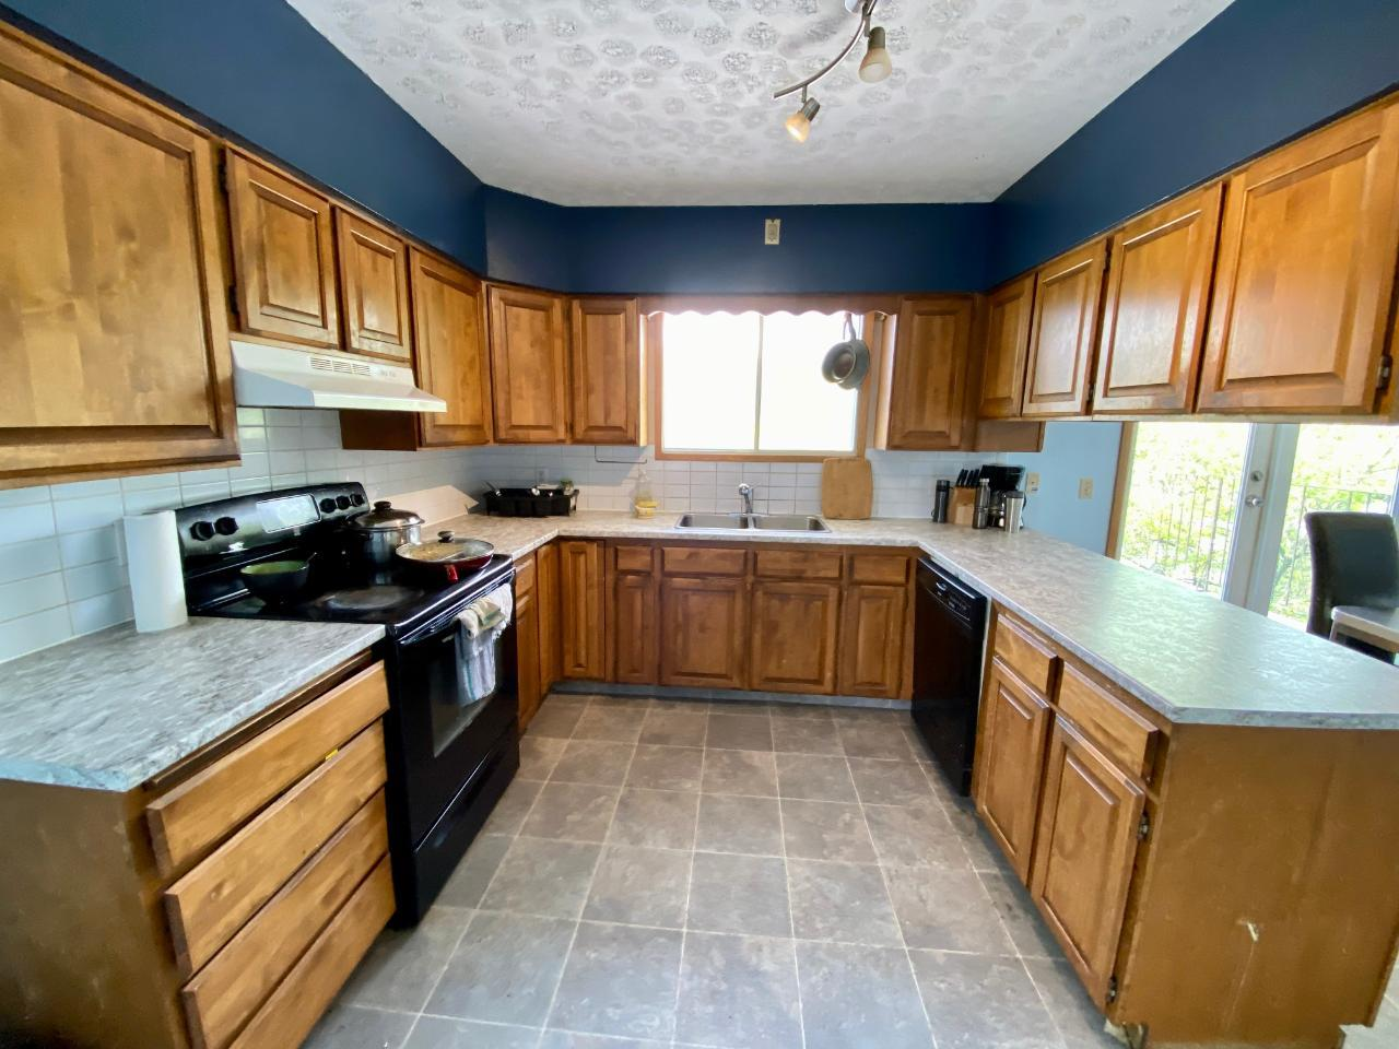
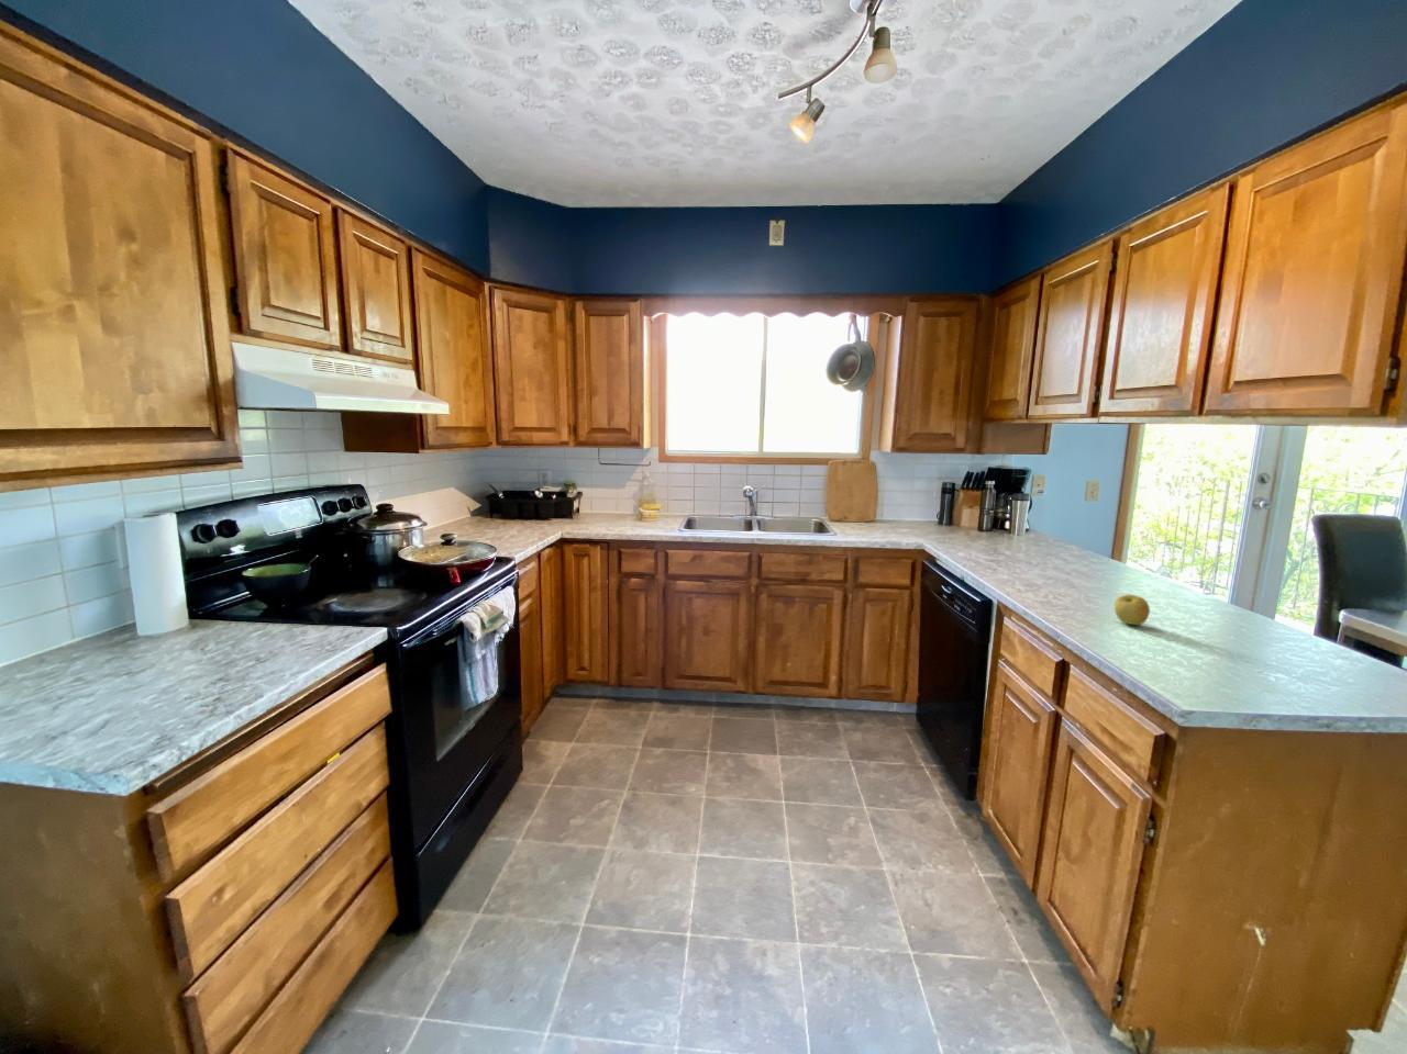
+ apple (1131, 609)
